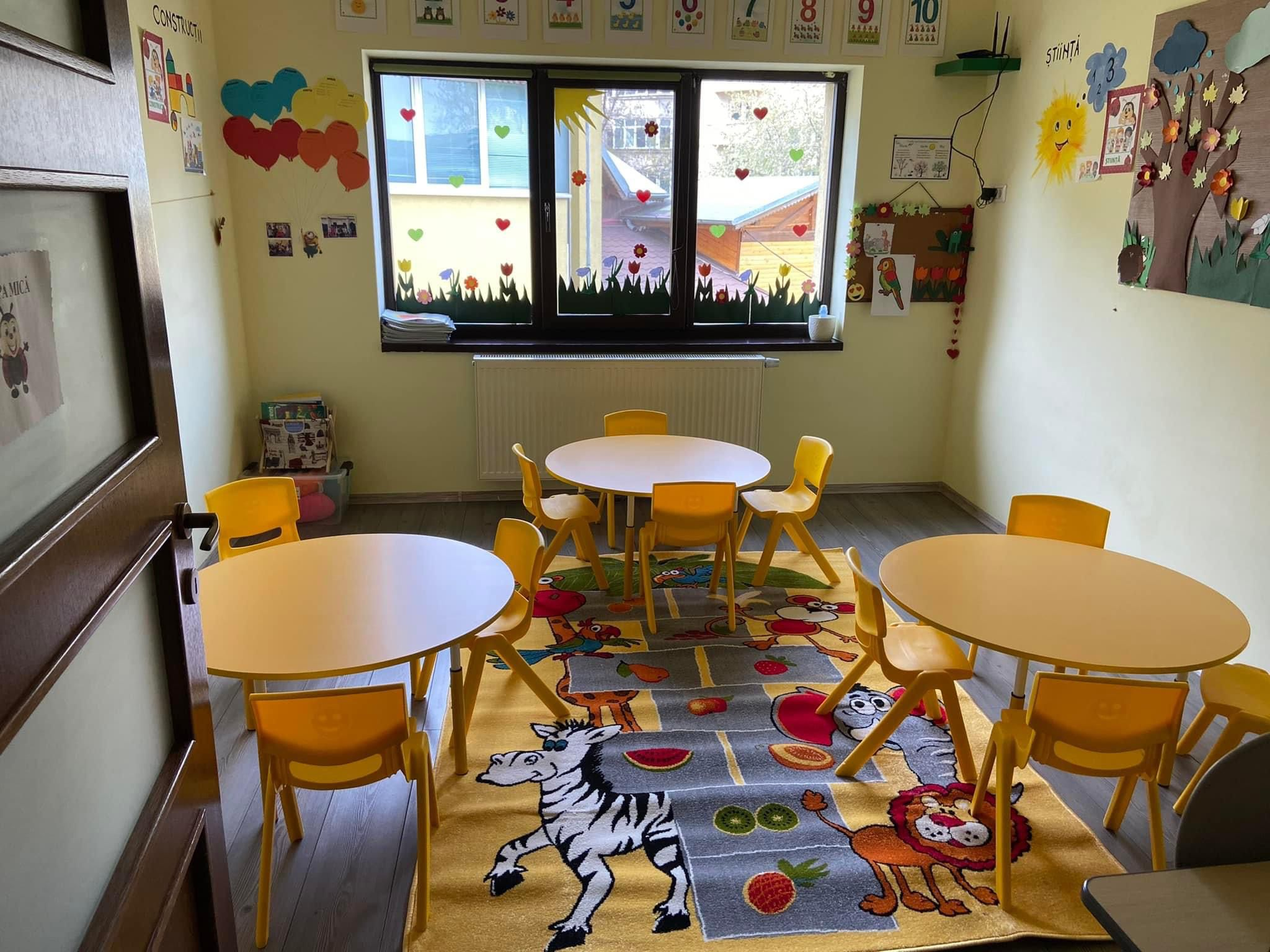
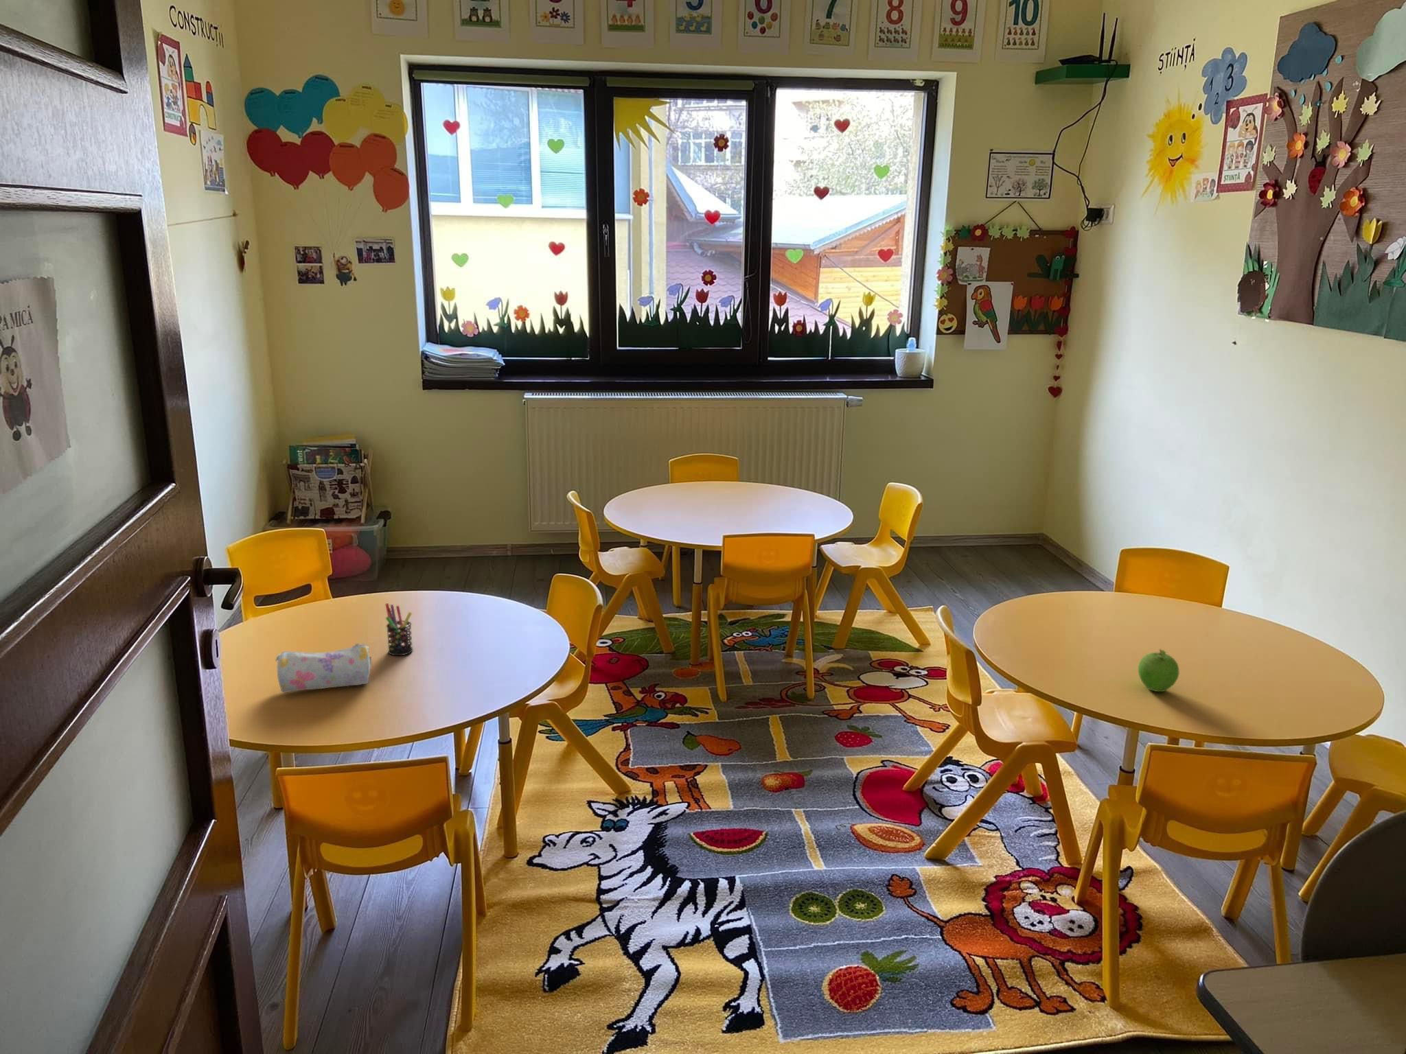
+ fruit (1158, 670)
+ pencil case (324, 668)
+ pen holder (396, 629)
